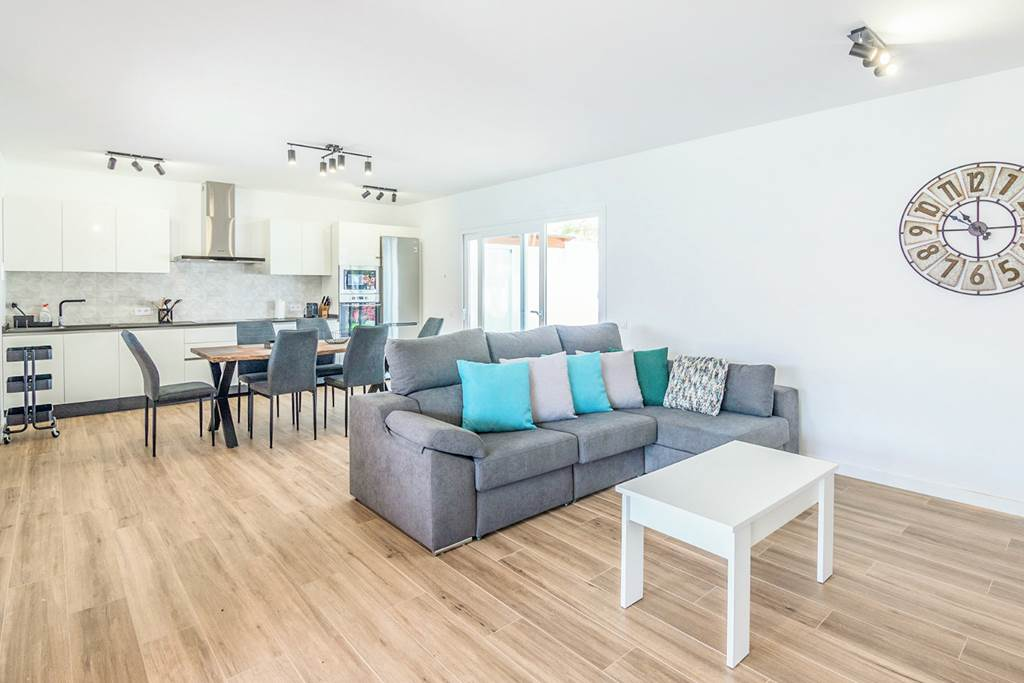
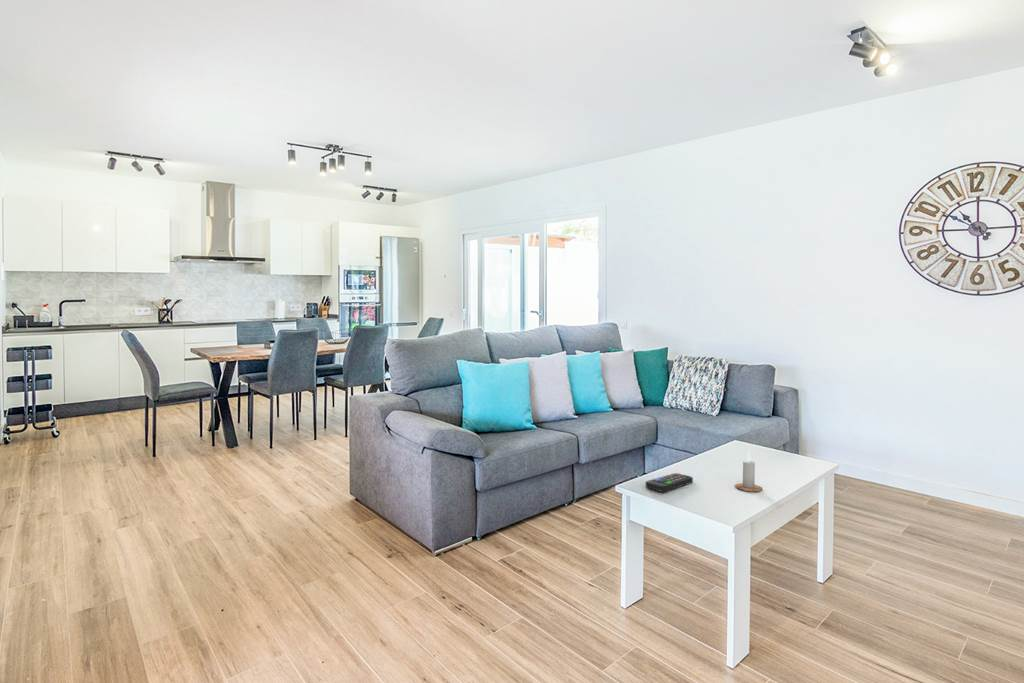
+ remote control (669, 481)
+ candle (748, 469)
